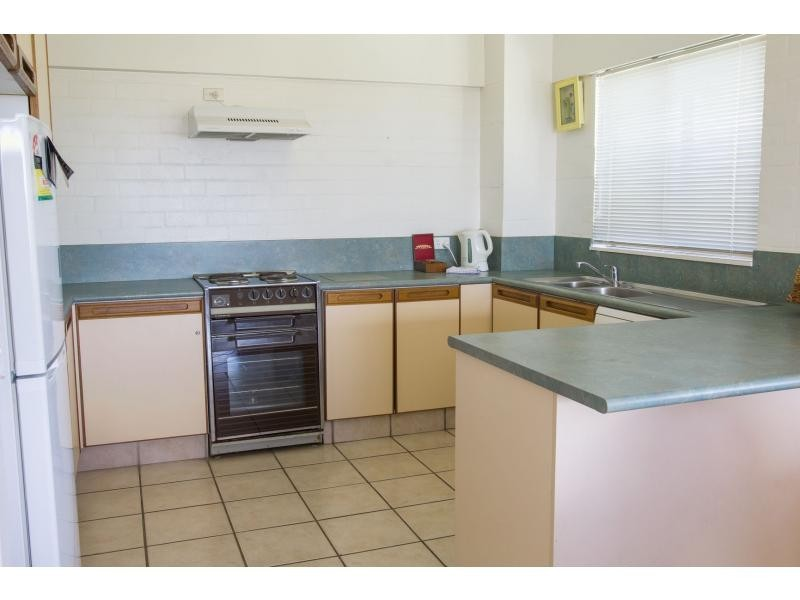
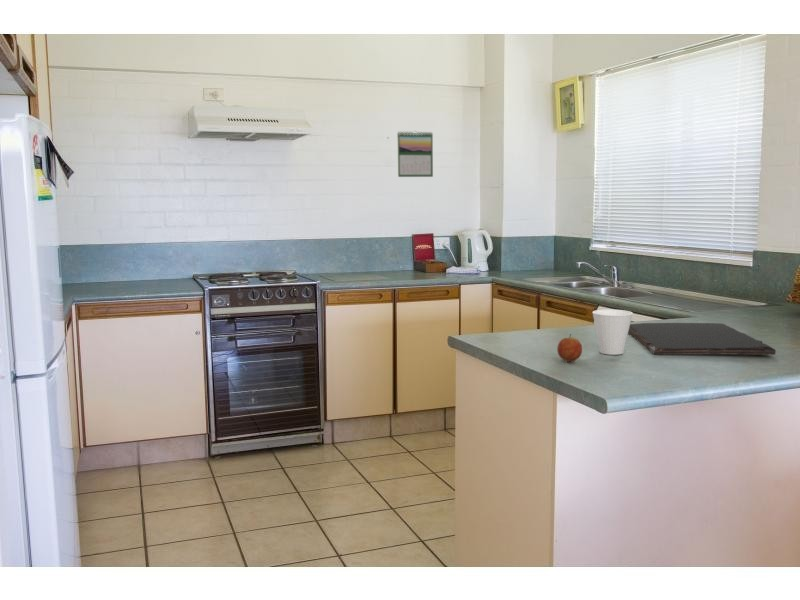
+ fruit (569, 347)
+ calendar (415, 153)
+ cup (612, 332)
+ cutting board (692, 337)
